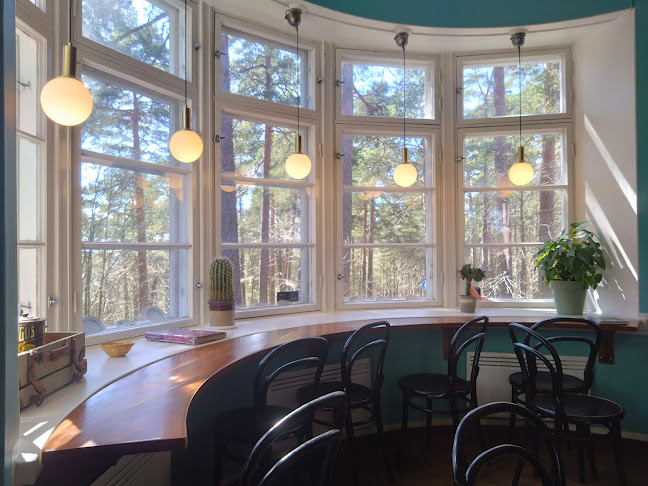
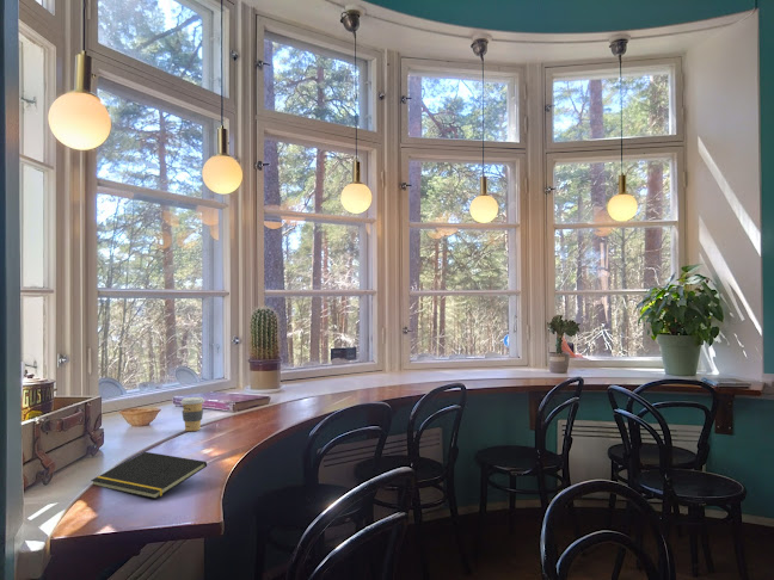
+ coffee cup (192, 413)
+ notepad (149, 473)
